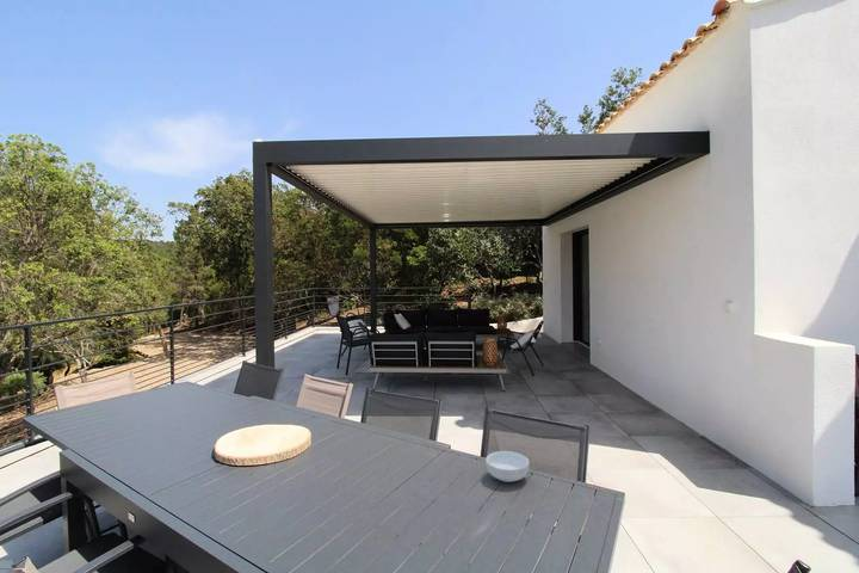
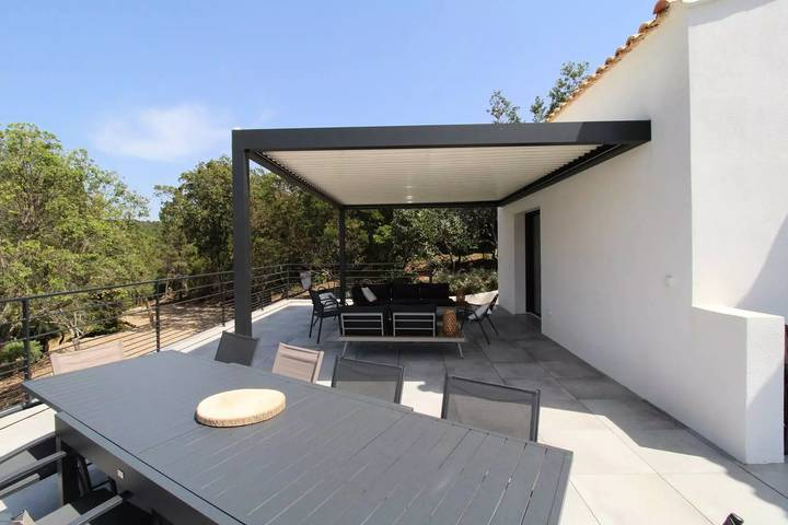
- cereal bowl (507, 468)
